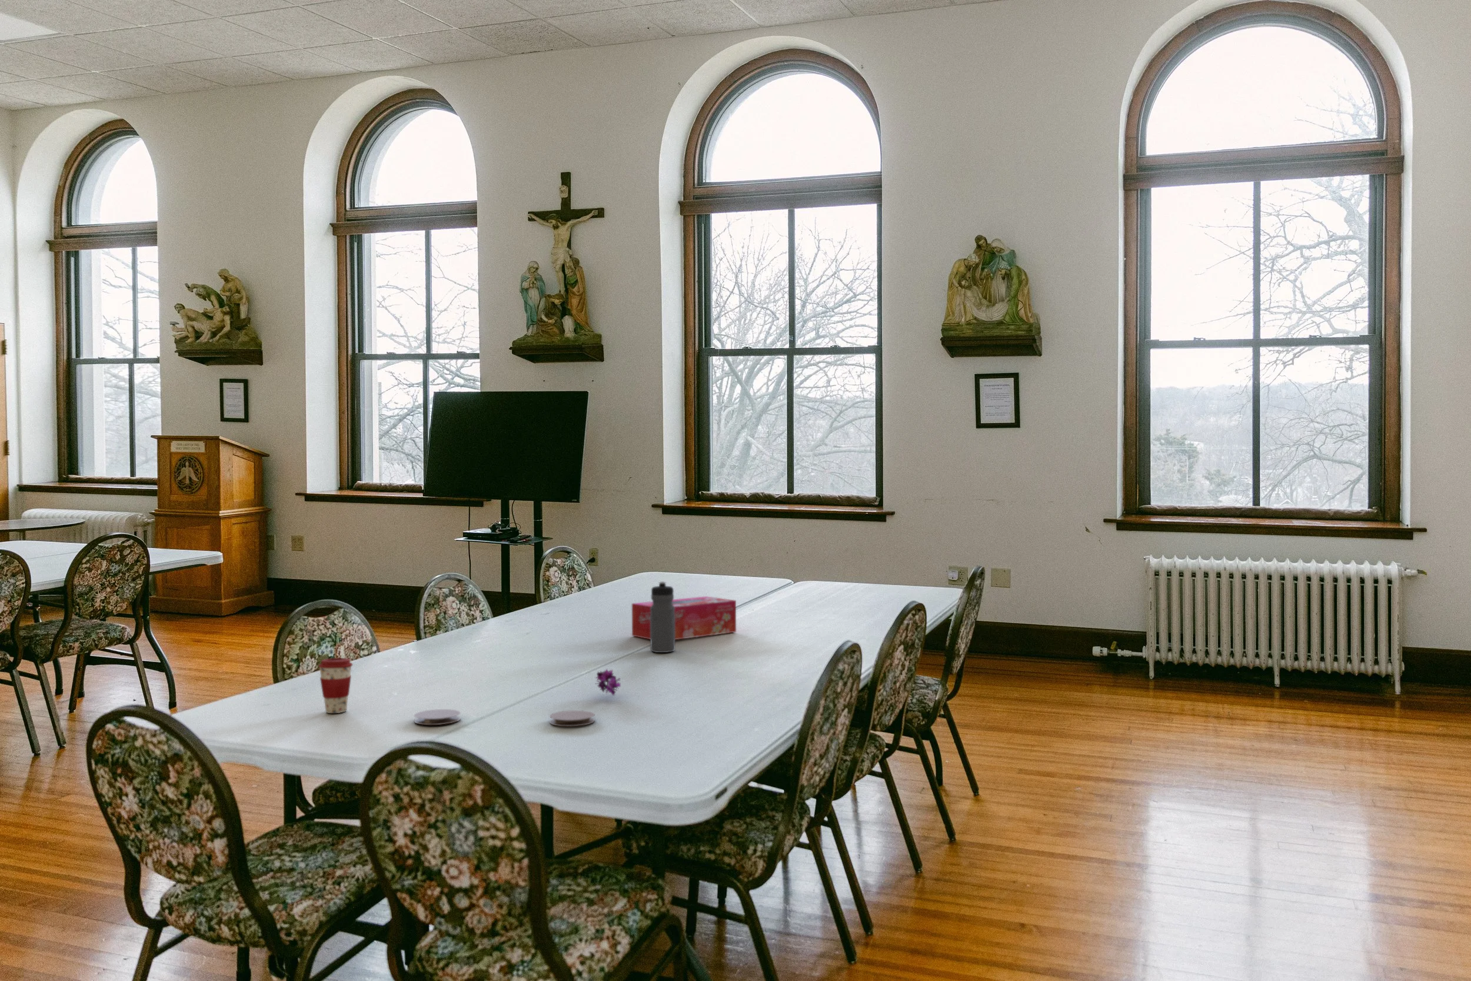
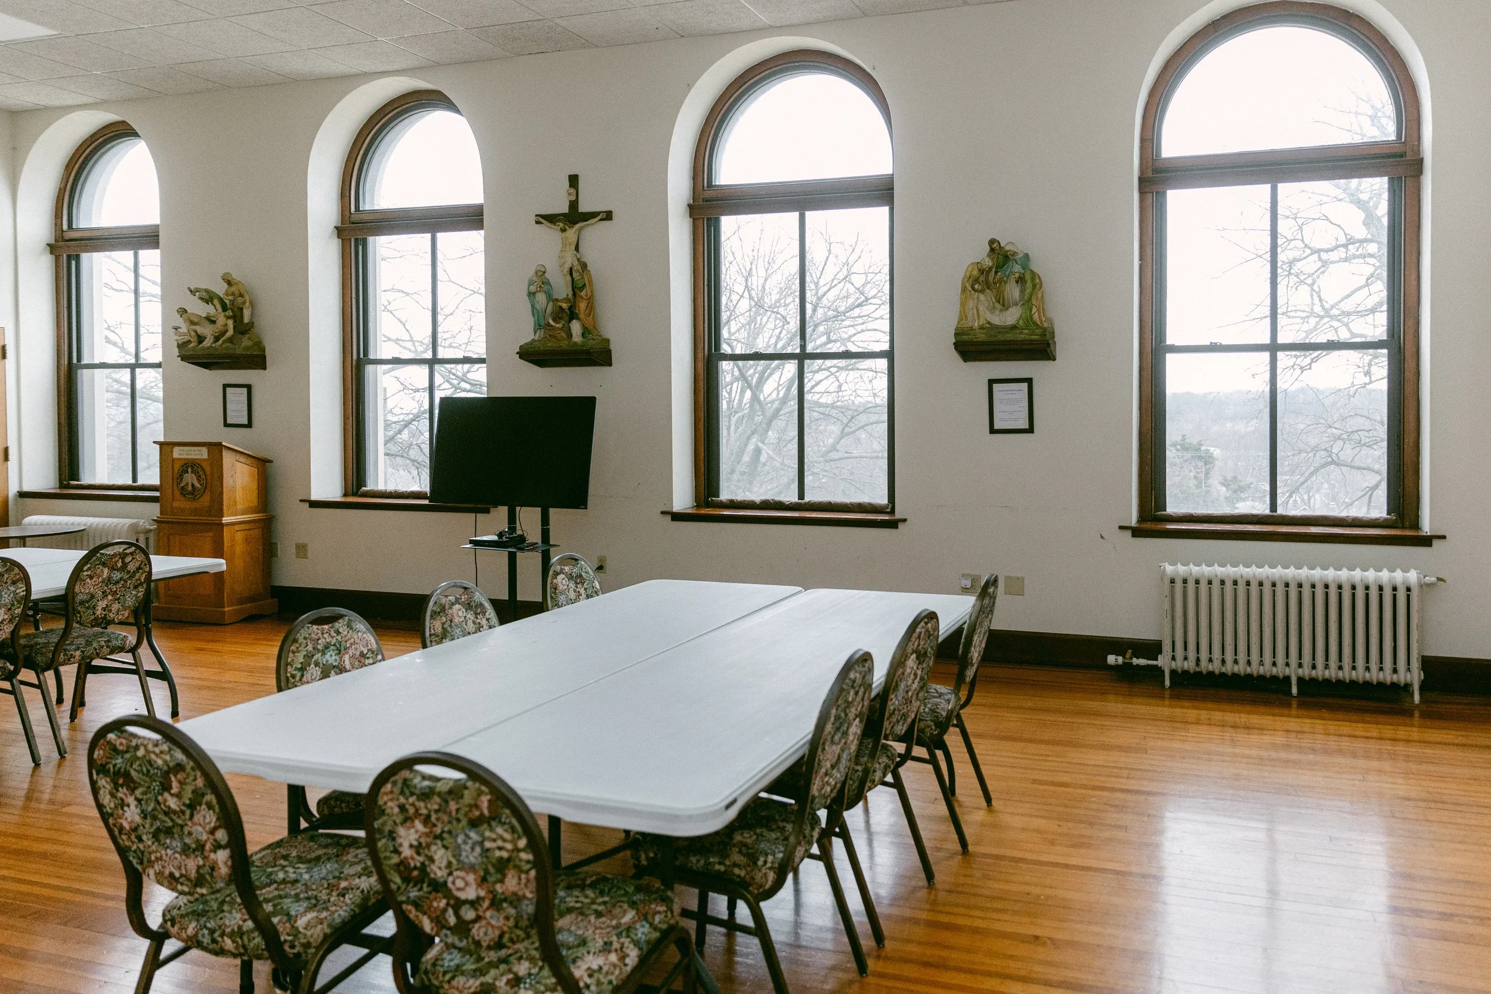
- coffee cup (335, 685)
- coaster (437, 717)
- flower (609, 682)
- tissue box (684, 618)
- coaster (572, 718)
- water bottle (662, 616)
